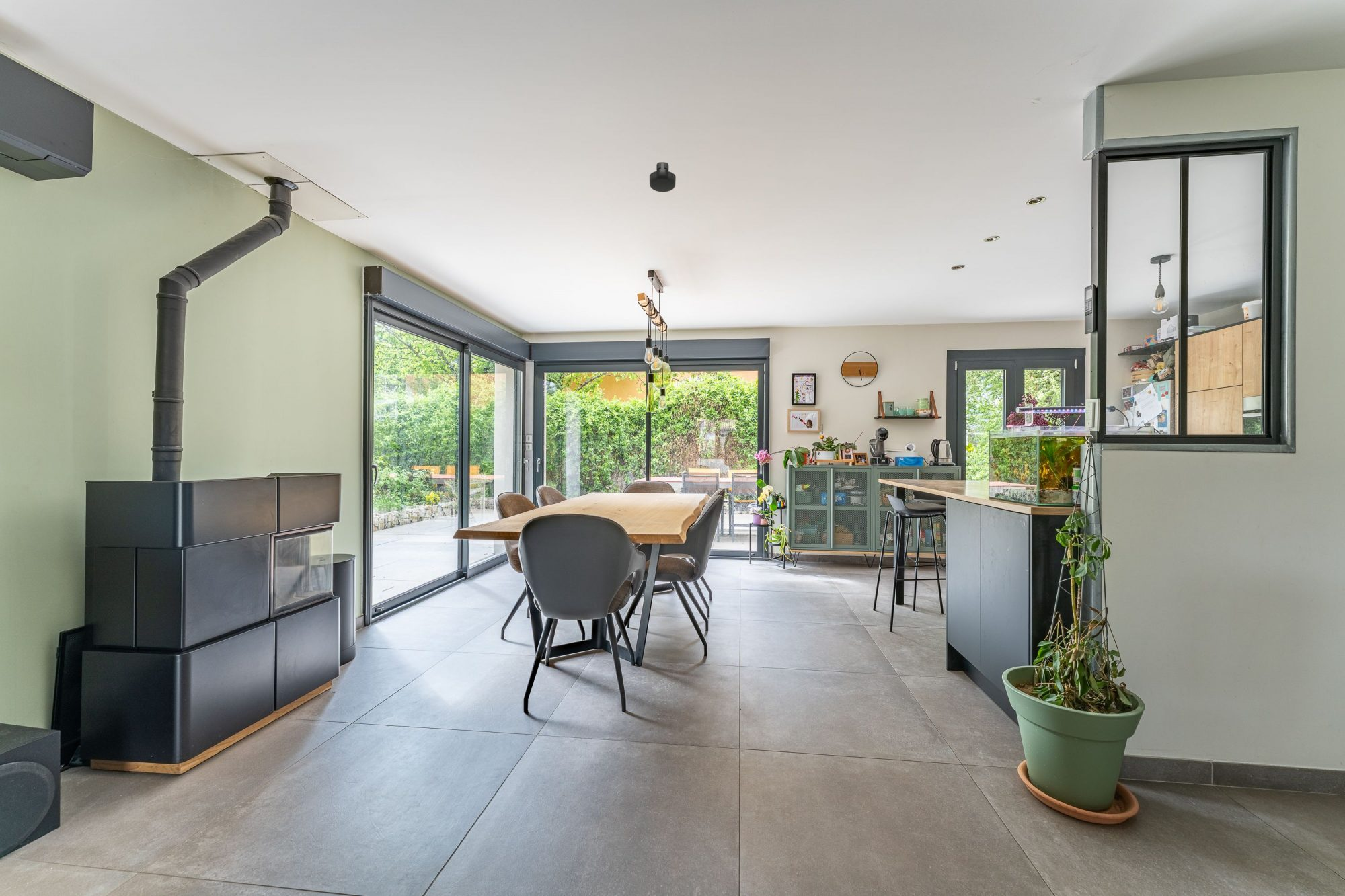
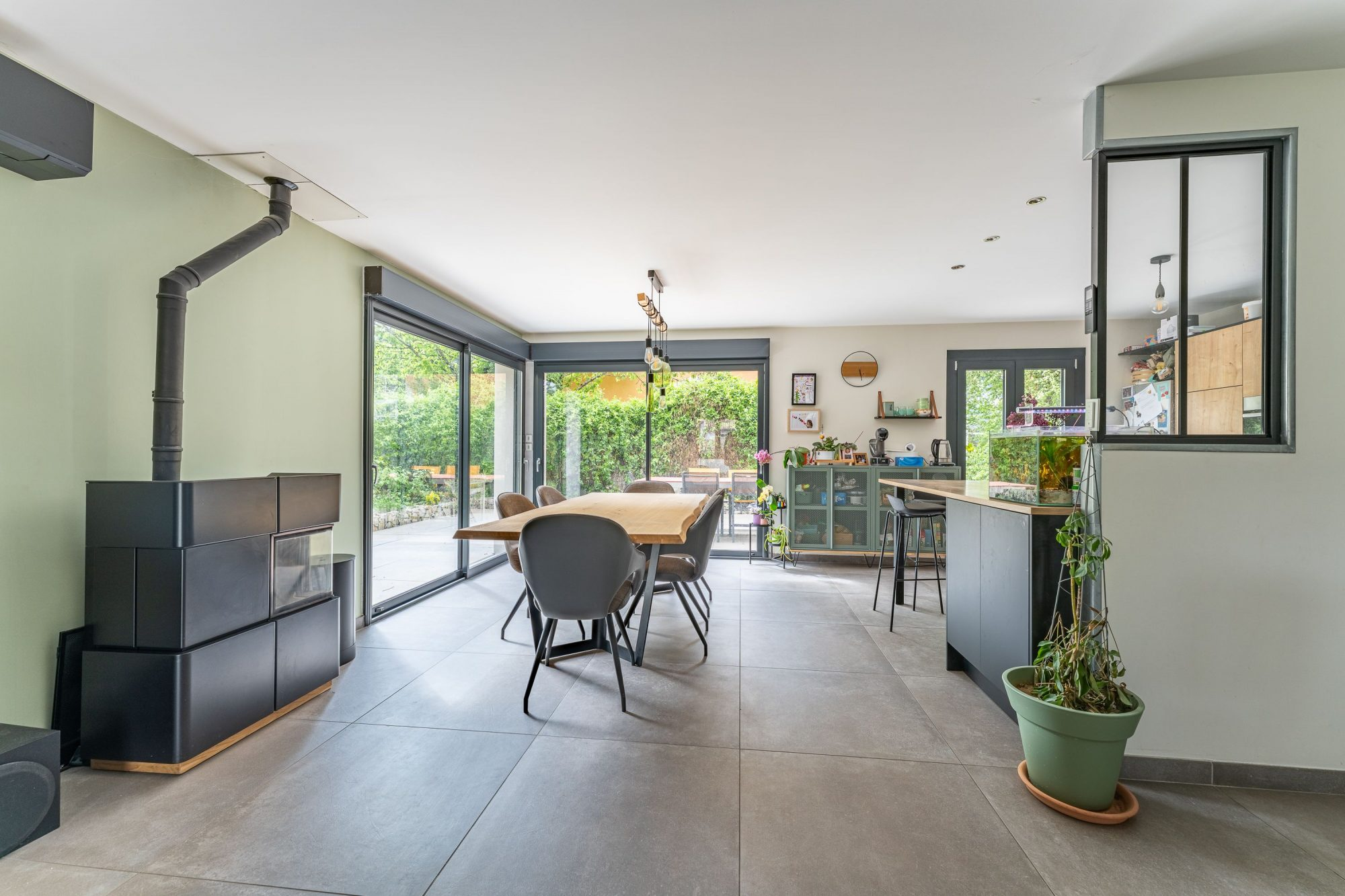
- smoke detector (662, 176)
